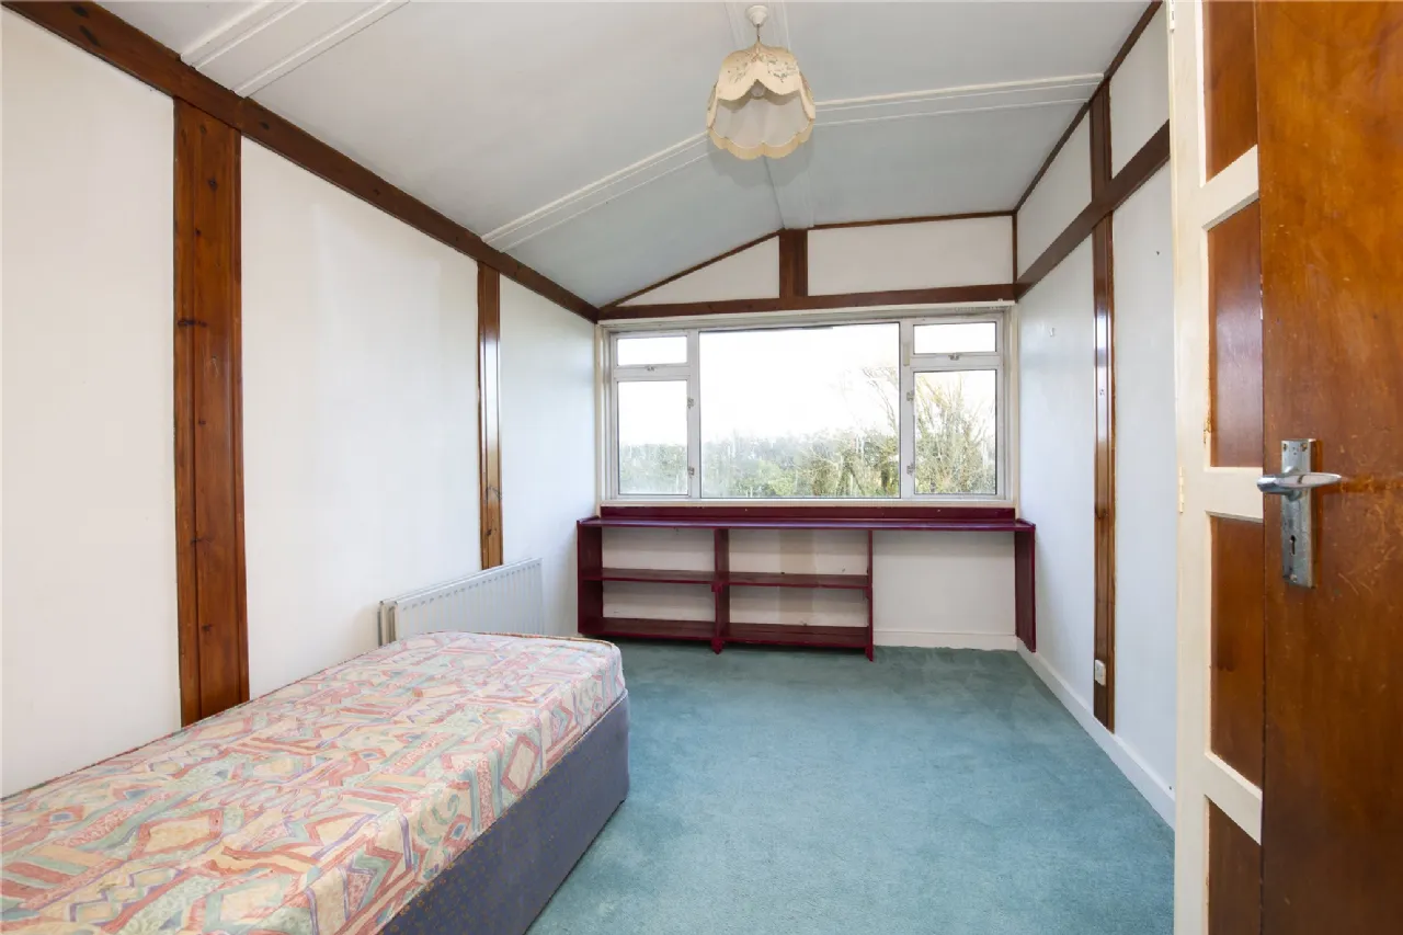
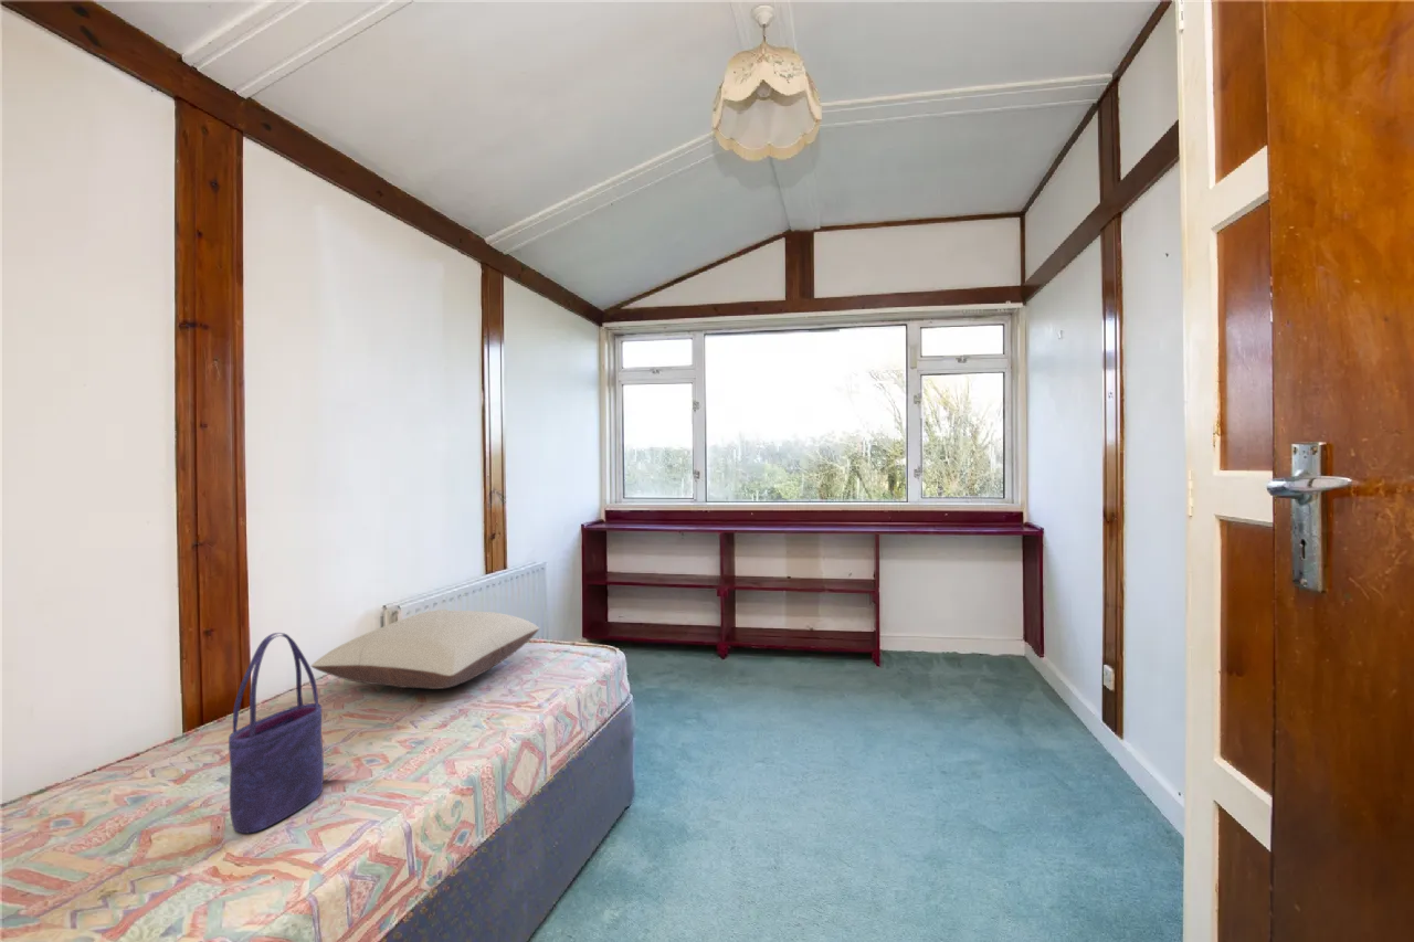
+ tote bag (278, 722)
+ pillow (436, 647)
